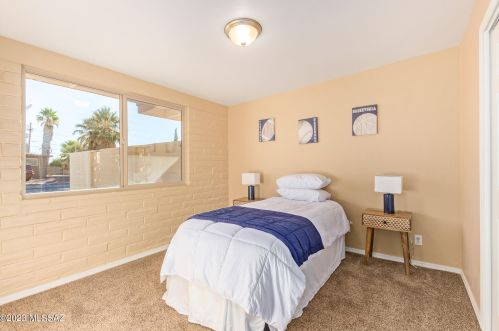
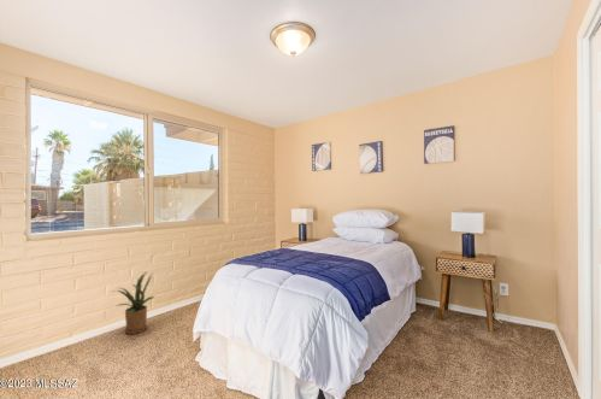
+ house plant (132, 303)
